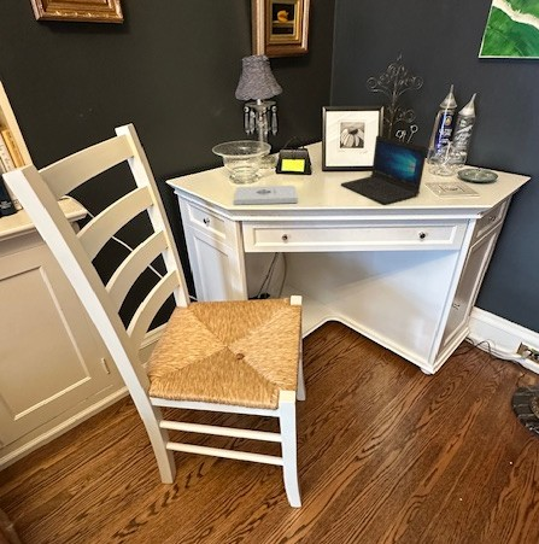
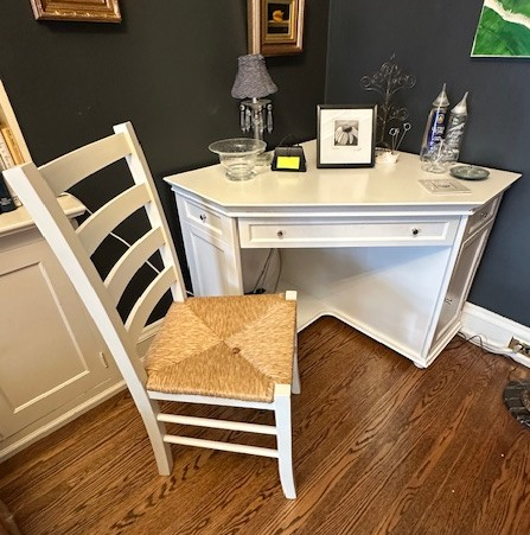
- notepad (265, 194)
- laptop (381, 168)
